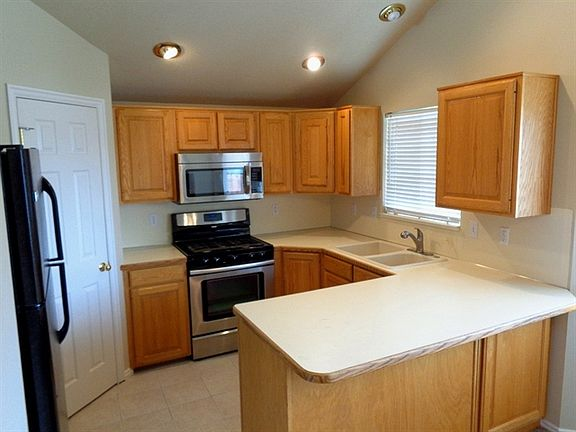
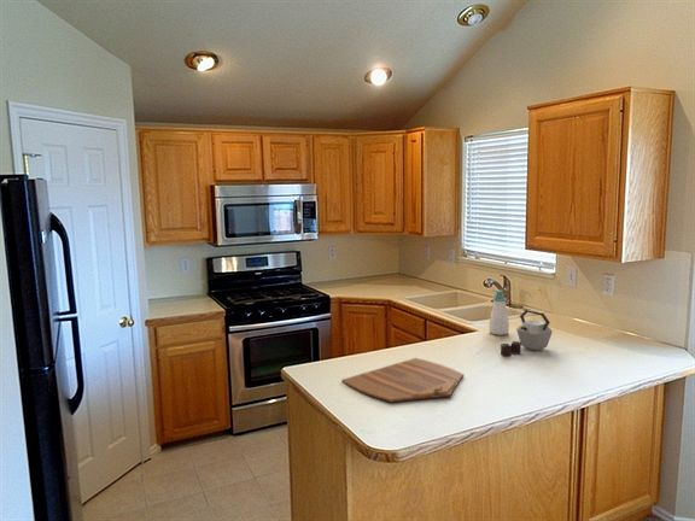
+ cutting board (413, 379)
+ kettle (522, 332)
+ soap bottle (498, 311)
